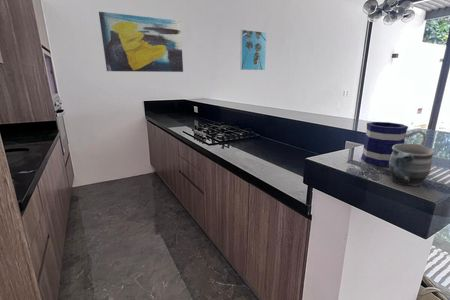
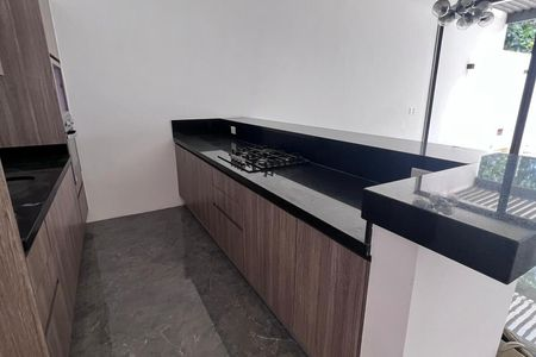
- wall art (145, 44)
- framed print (253, 51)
- mug (408, 166)
- mug (392, 144)
